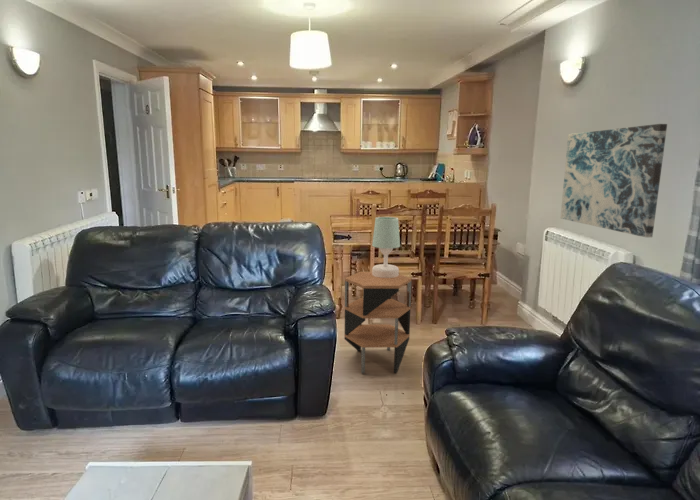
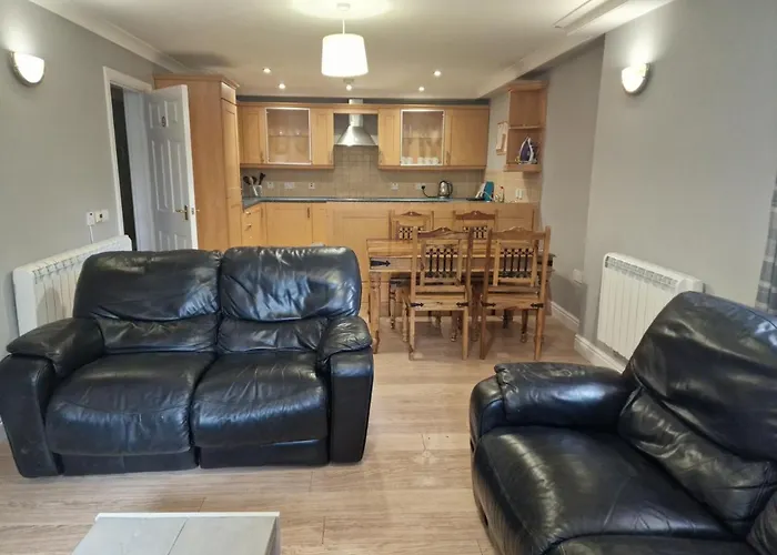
- wall art (605, 179)
- table lamp (386, 246)
- side table (377, 317)
